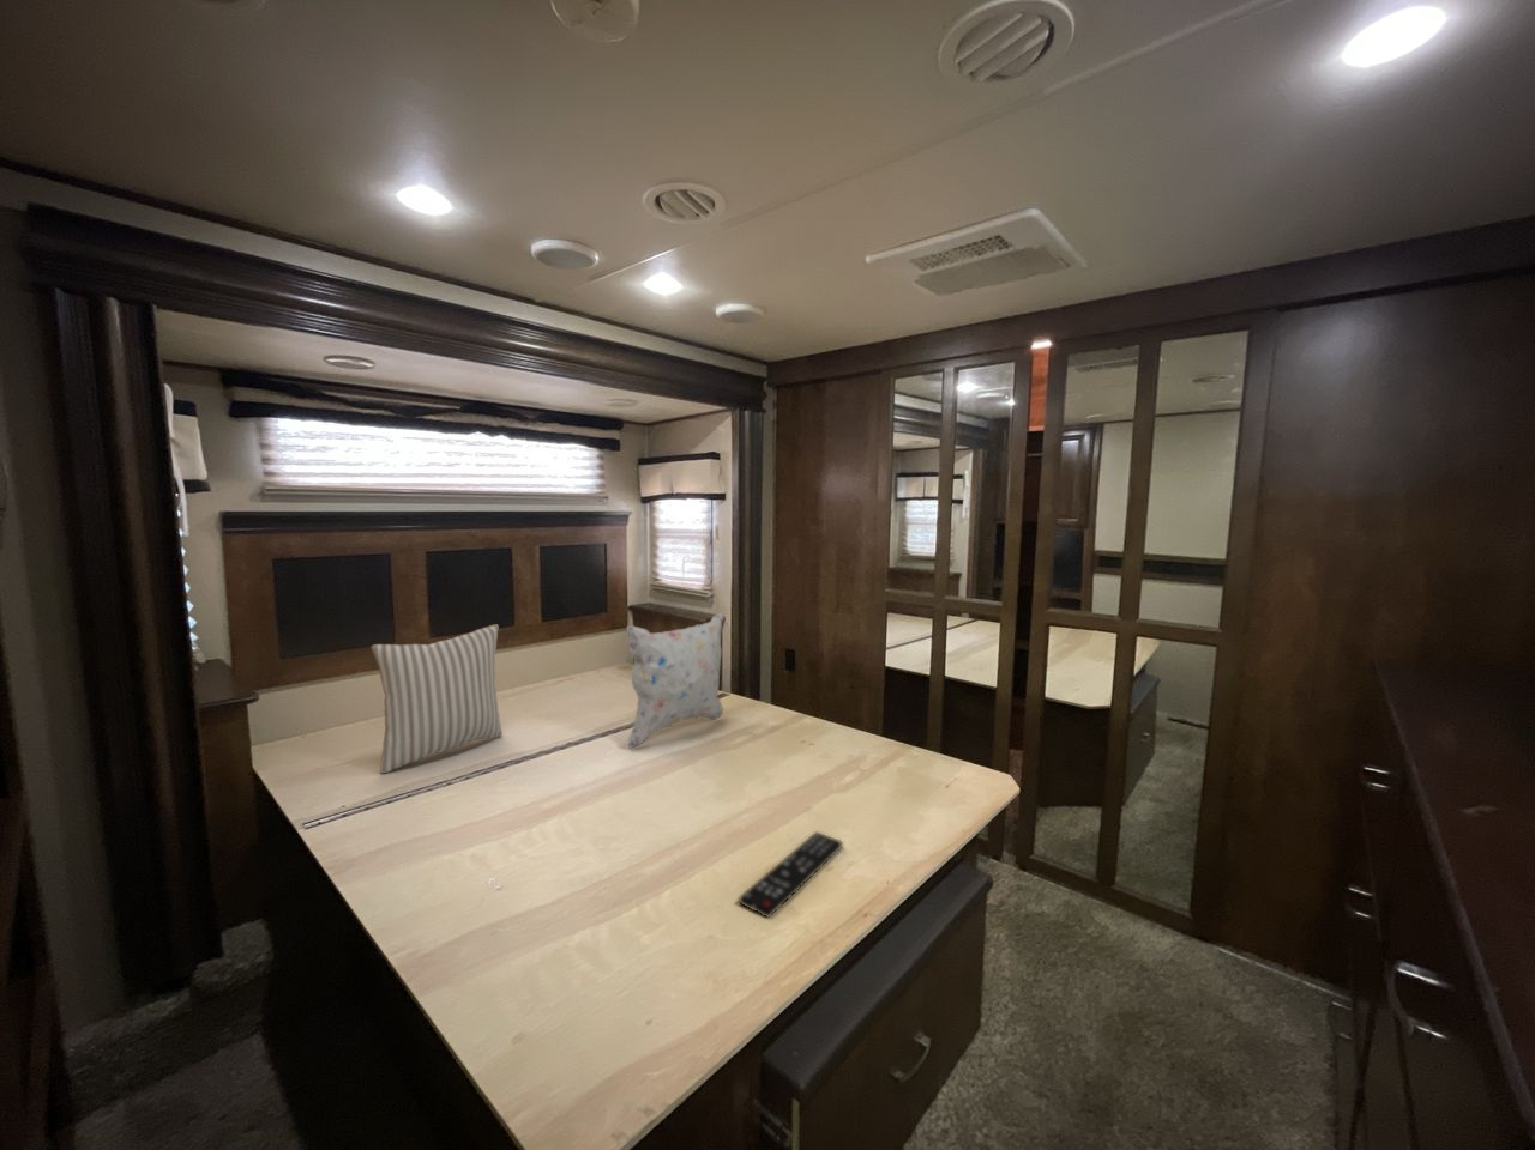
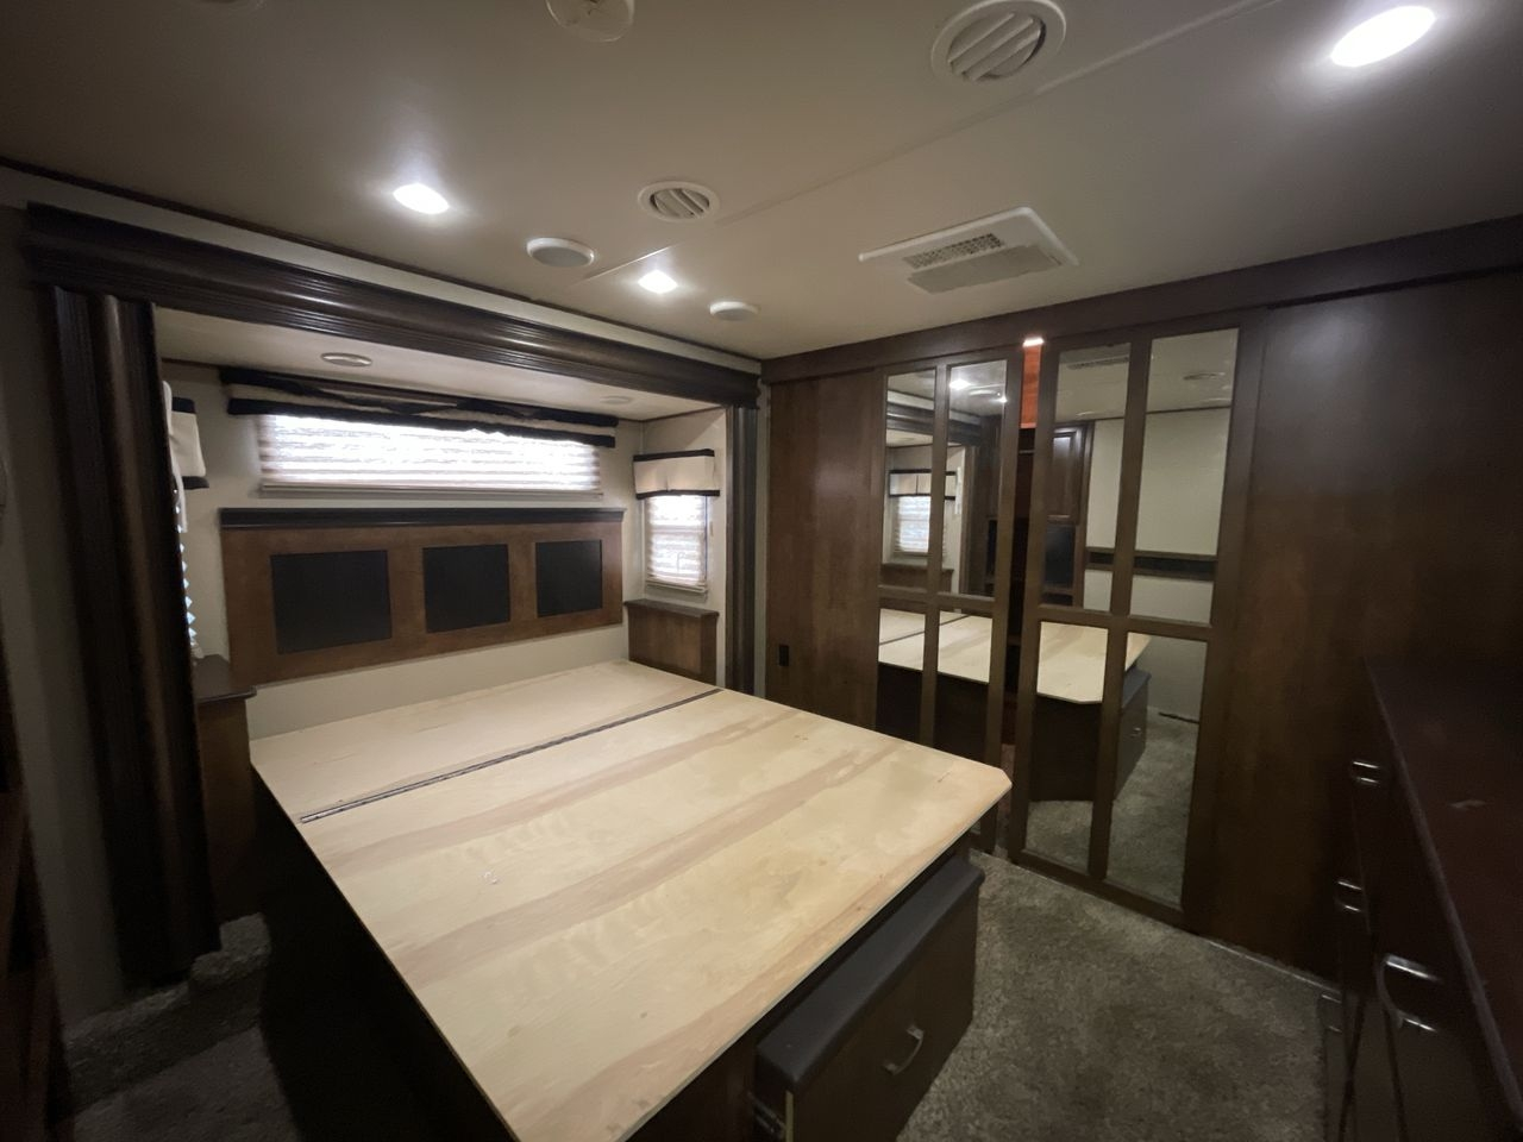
- remote control (794, 869)
- decorative pillow (679, 675)
- pillow (444, 693)
